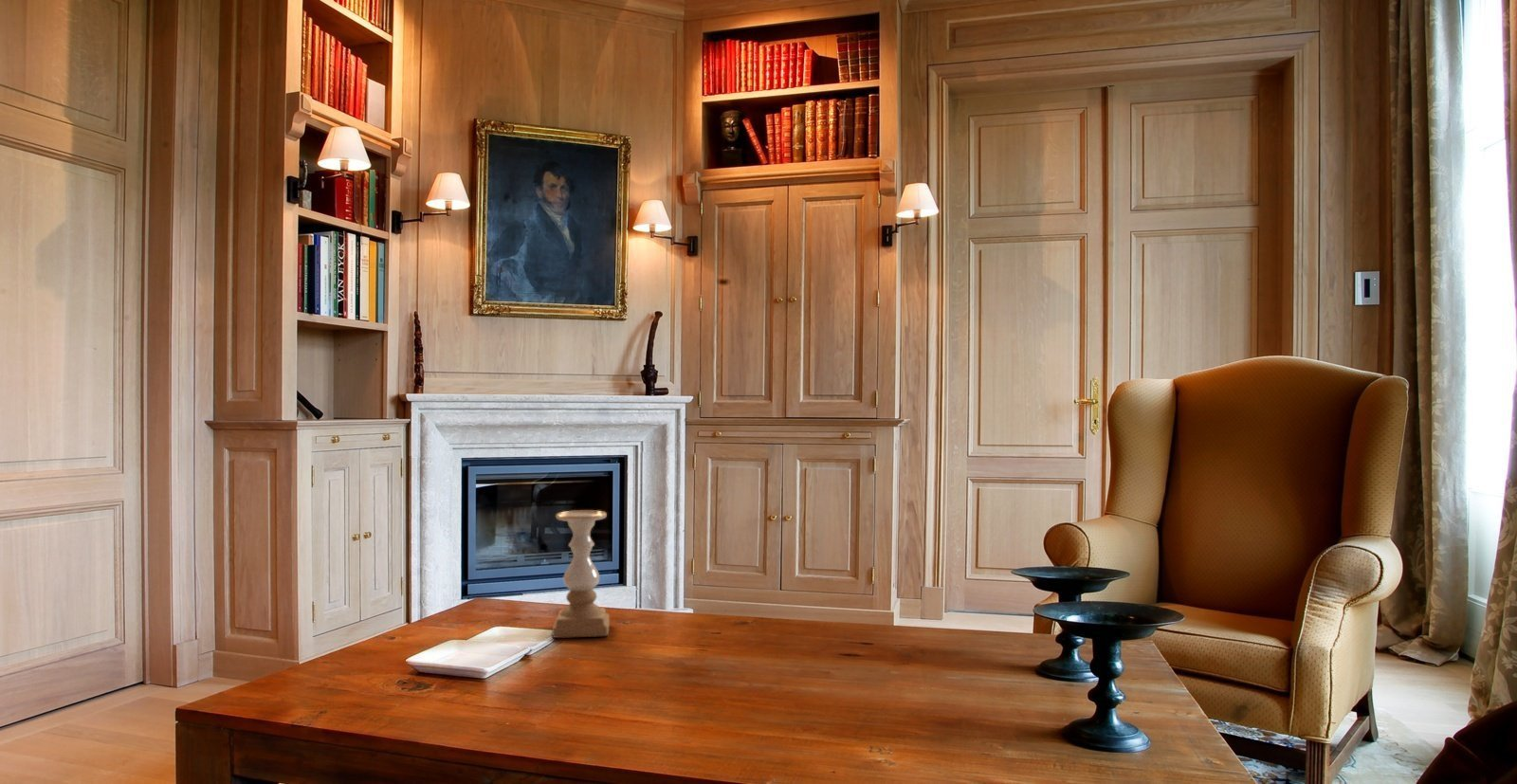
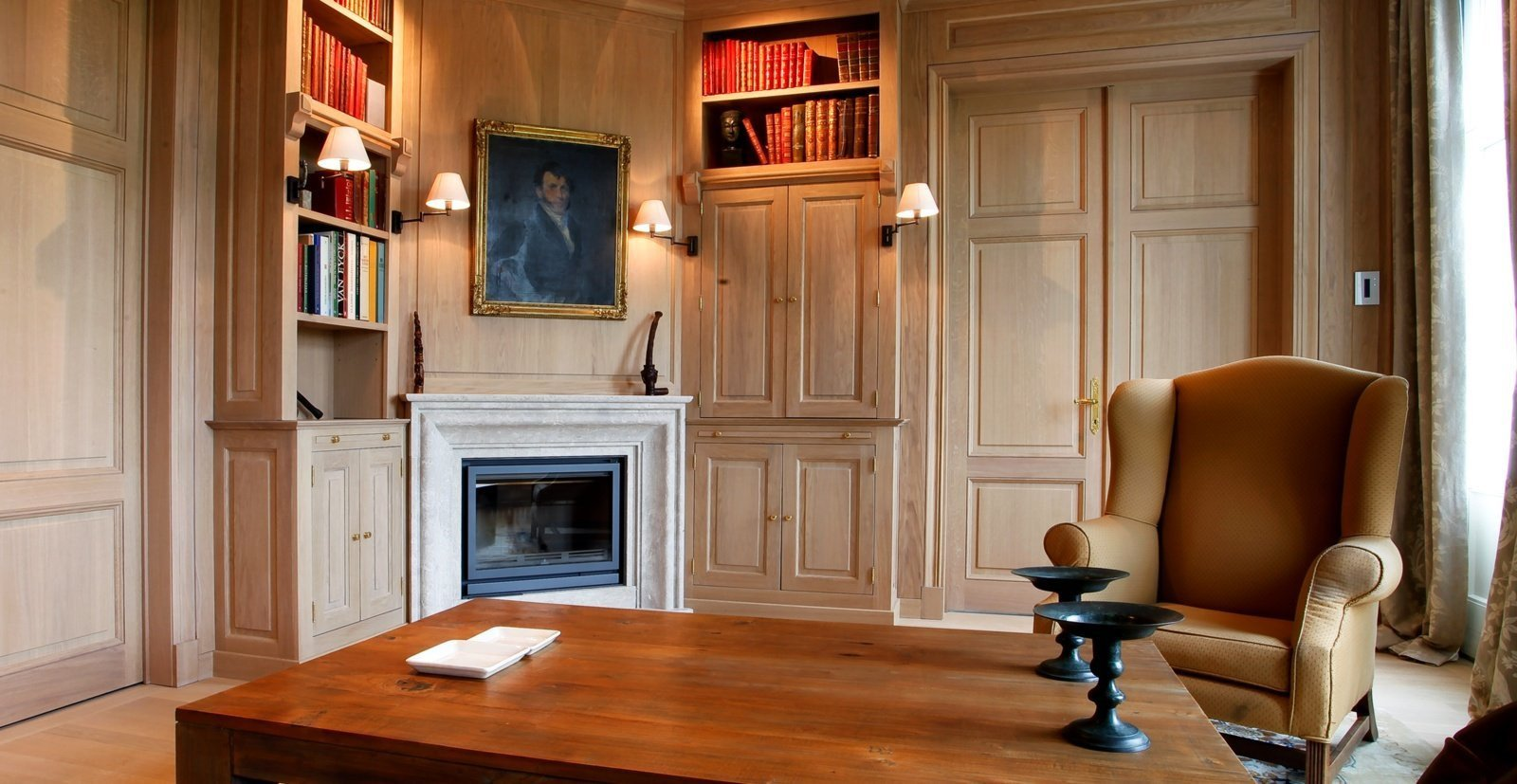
- candle holder (581, 571)
